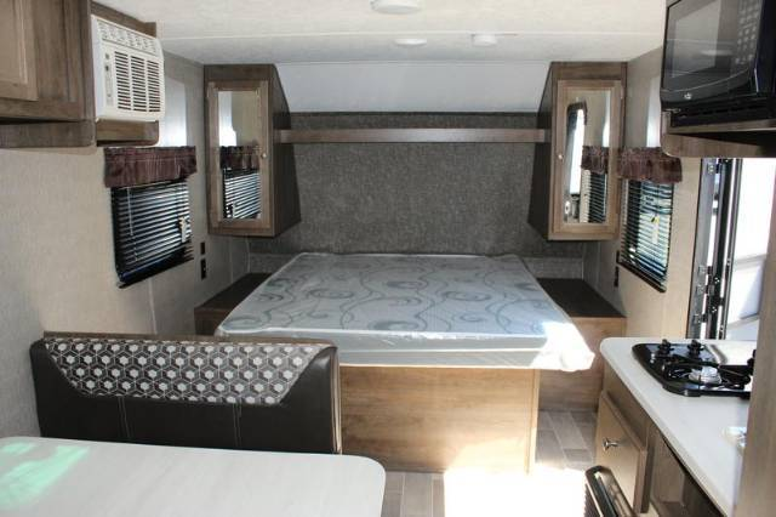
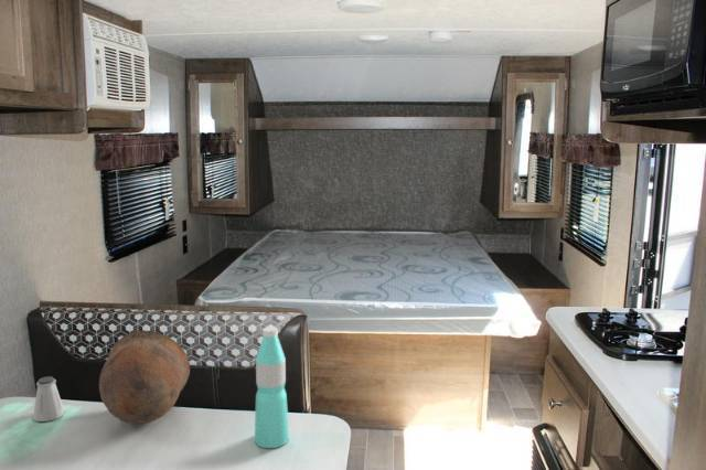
+ bowl (142, 381)
+ water bottle (270, 384)
+ saltshaker (47, 396)
